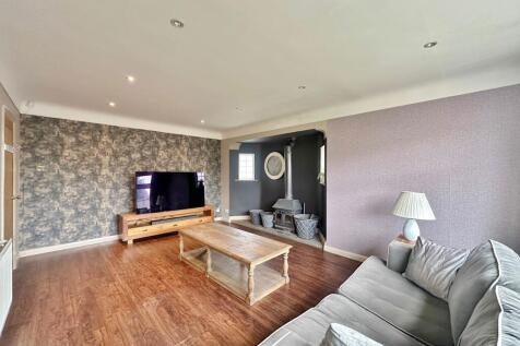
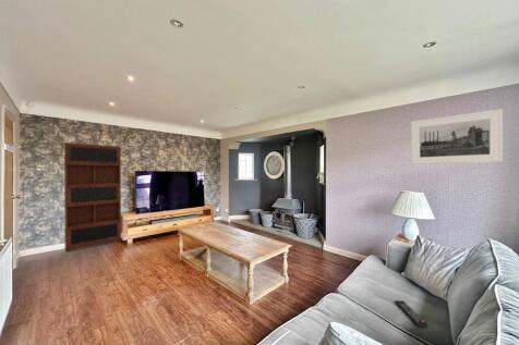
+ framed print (451, 139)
+ remote control (409, 312)
+ bookcase (94, 195)
